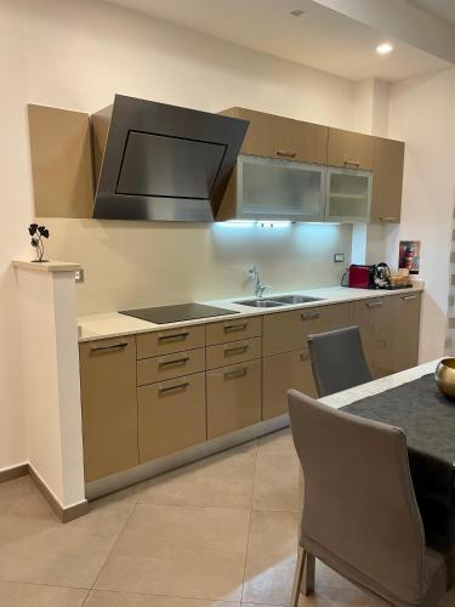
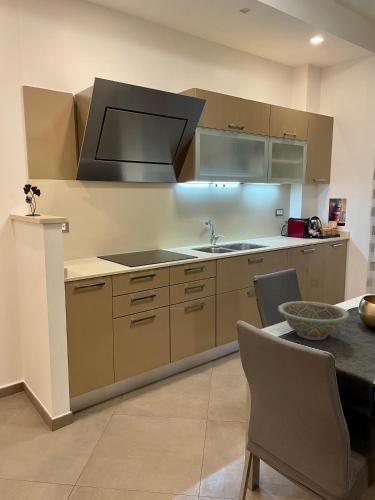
+ decorative bowl (312, 322)
